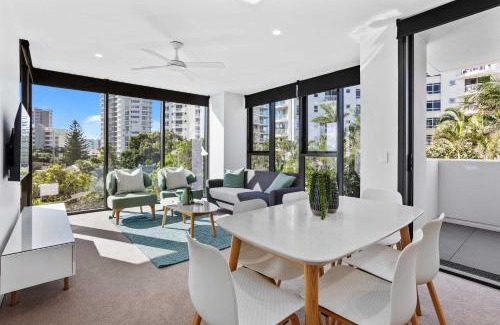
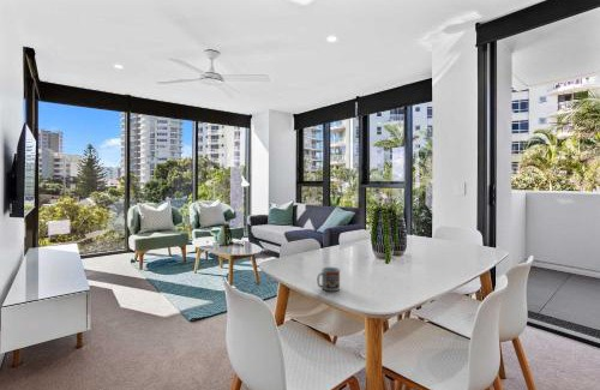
+ cup (328, 278)
